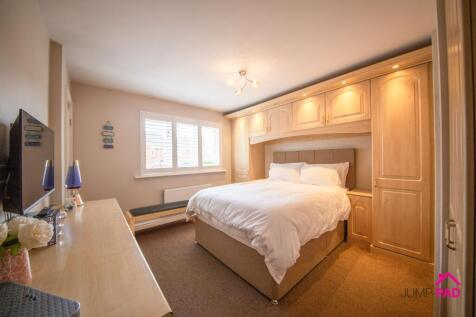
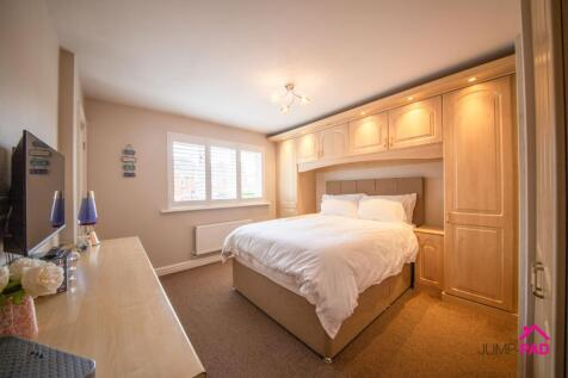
- bench (166, 214)
